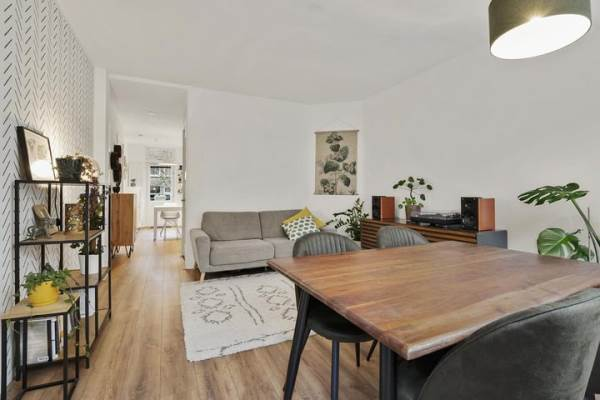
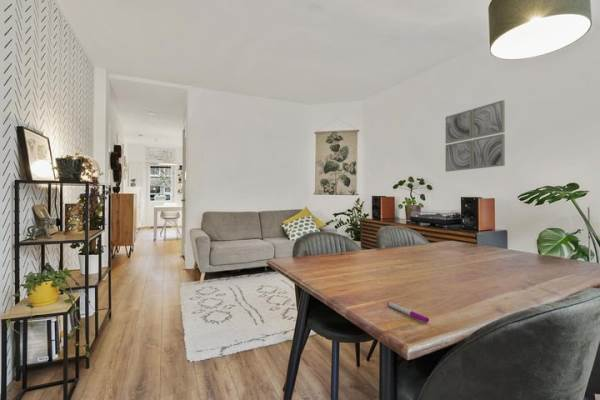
+ wall art (472, 138)
+ pen (406, 311)
